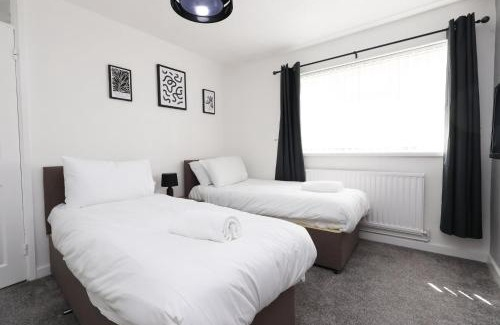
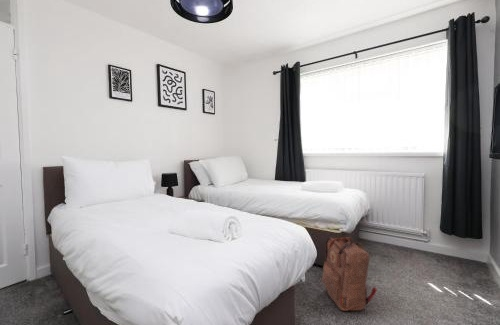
+ backpack (346, 267)
